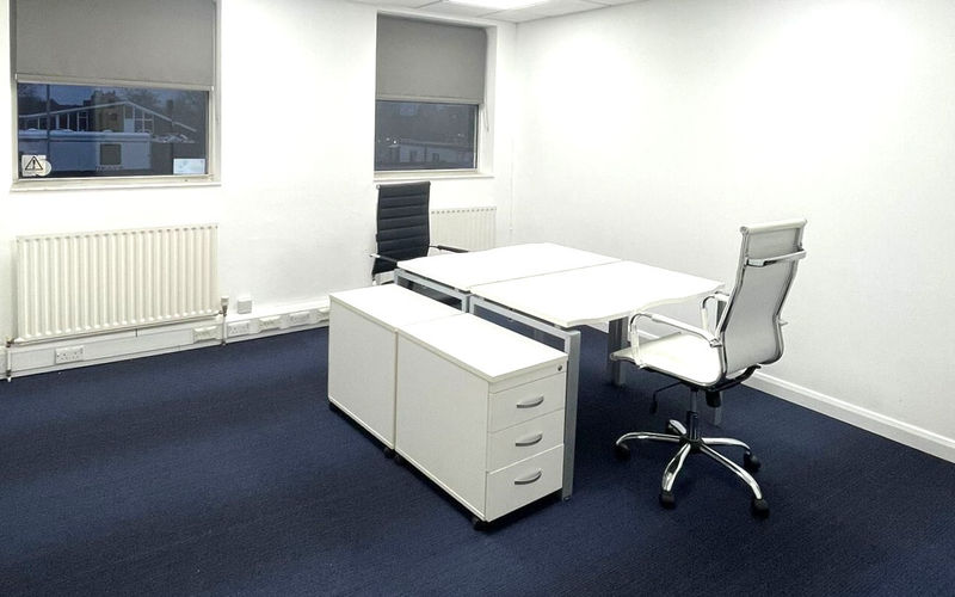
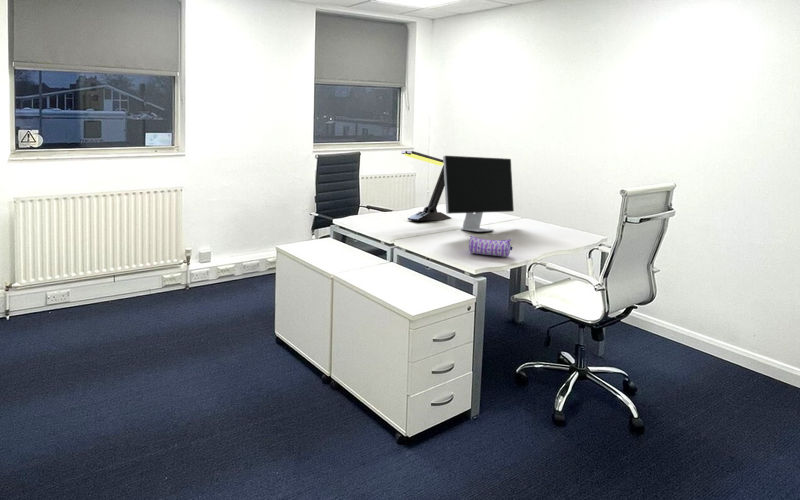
+ desk lamp (434, 189)
+ pencil case (489, 246)
+ computer monitor (476, 193)
